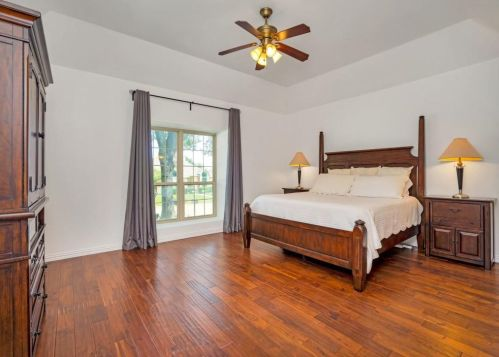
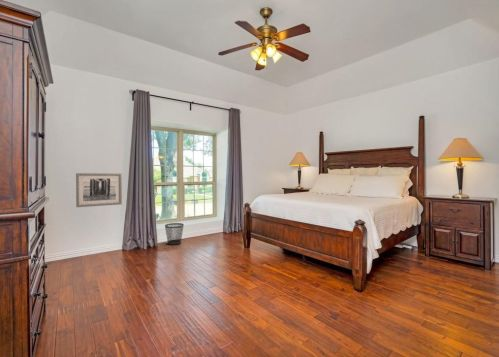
+ wastebasket (174, 234)
+ wall art (100, 189)
